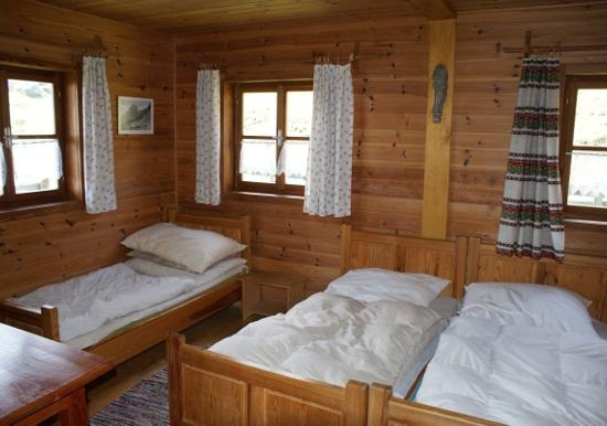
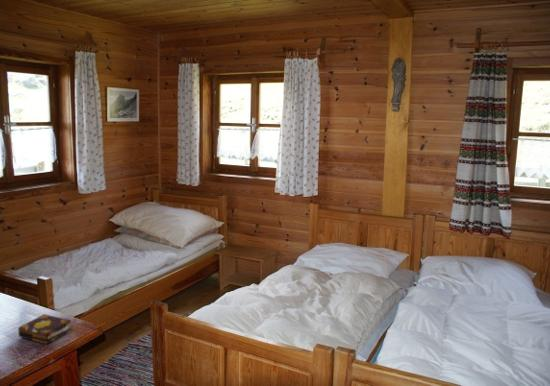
+ book (45, 328)
